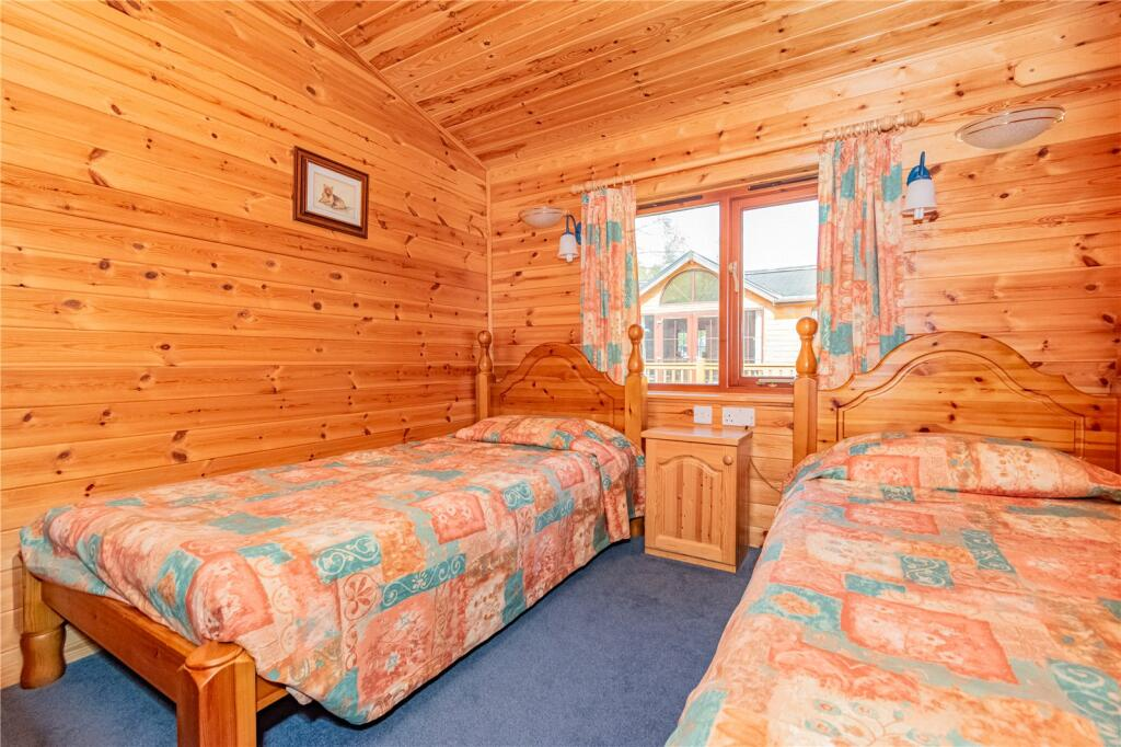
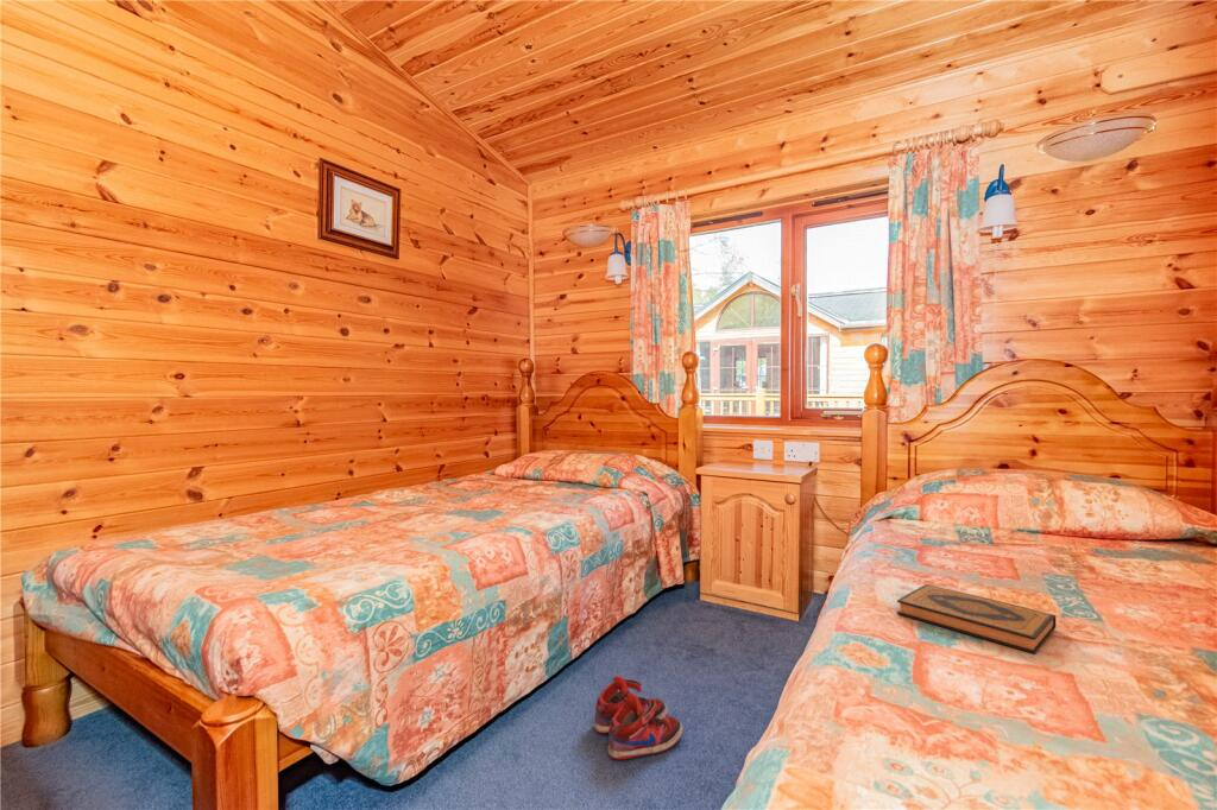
+ shoe (638, 709)
+ hardback book (973, 613)
